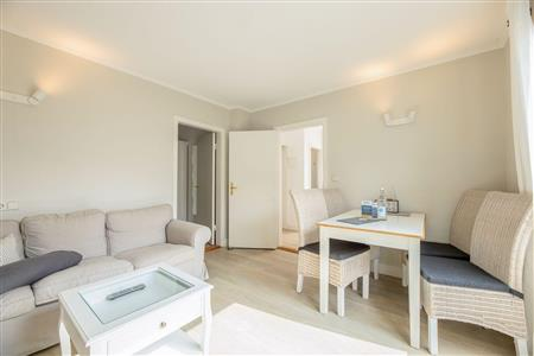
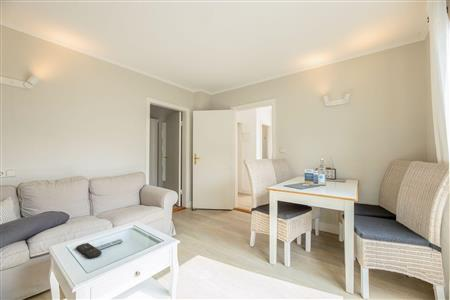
+ remote control (88, 250)
